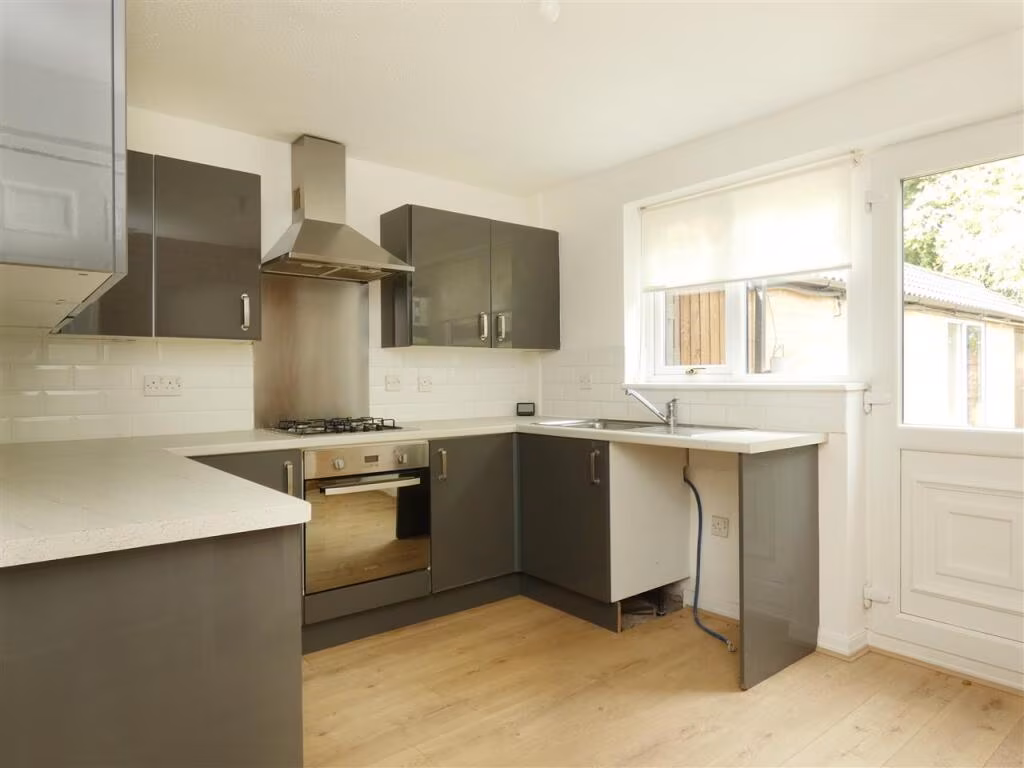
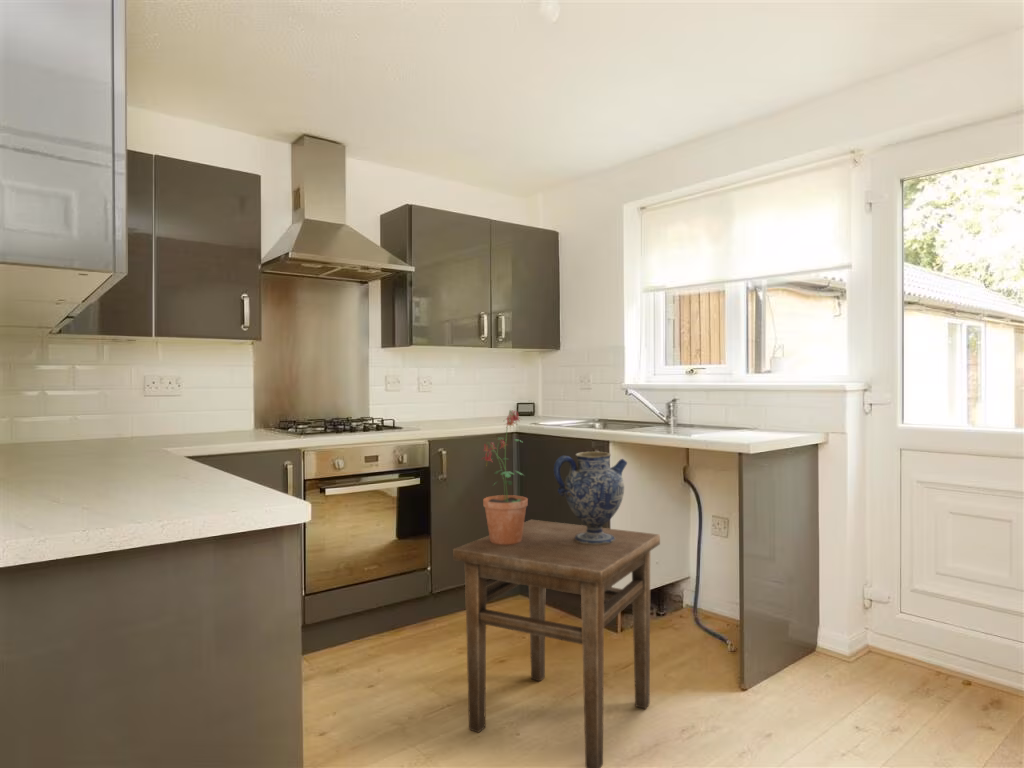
+ ceramic jug (591, 496)
+ side table (561, 628)
+ potted plant (501, 474)
